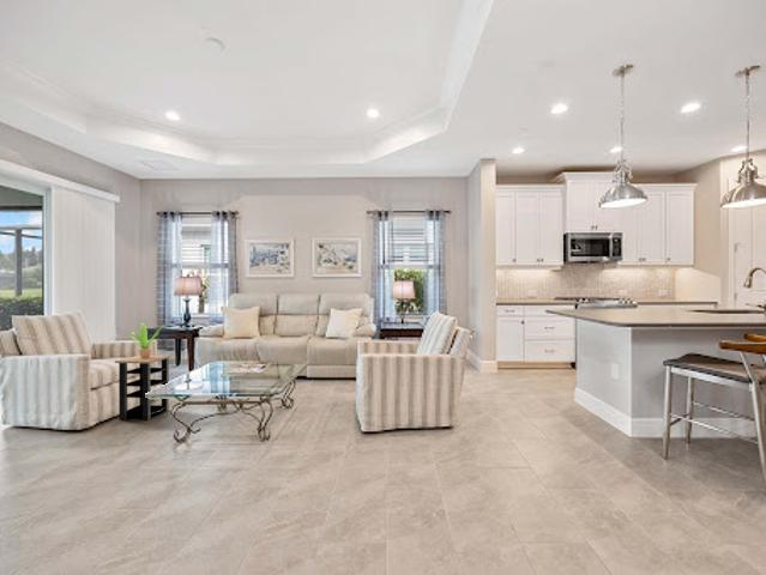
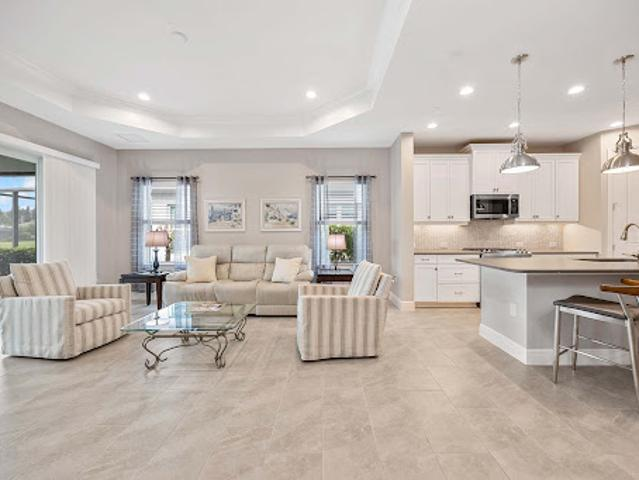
- side table (144, 386)
- potted plant (145, 340)
